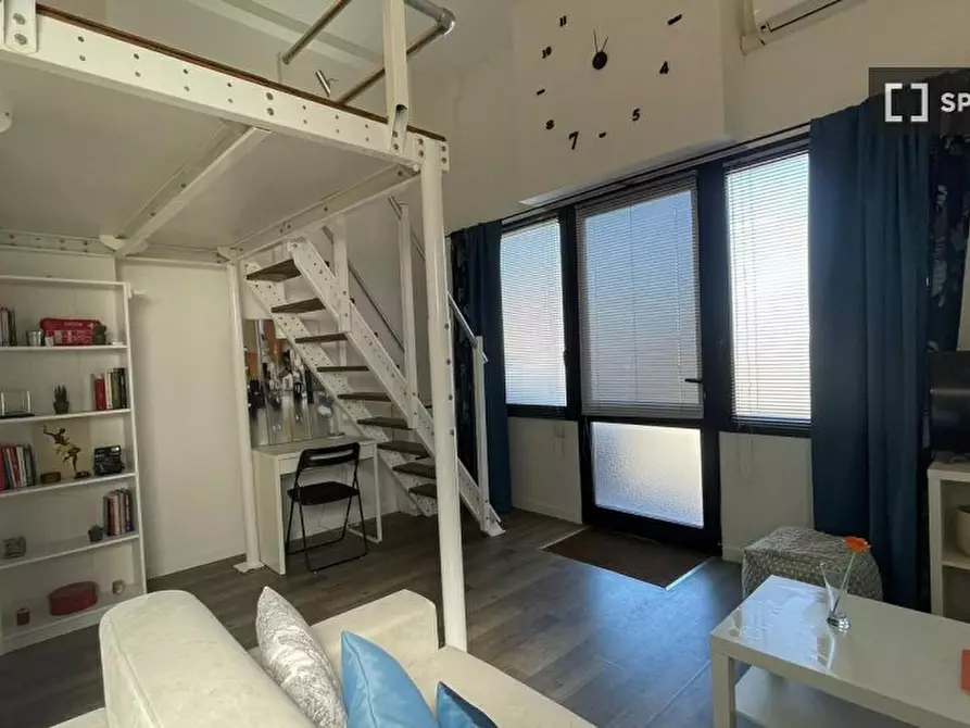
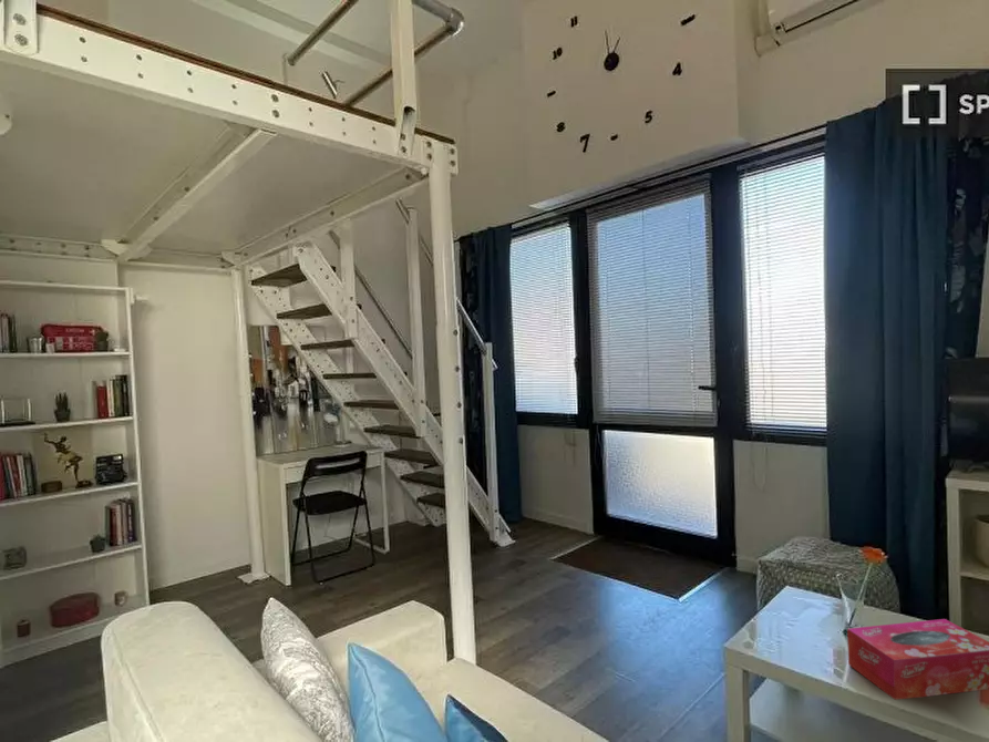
+ tissue box (921, 657)
